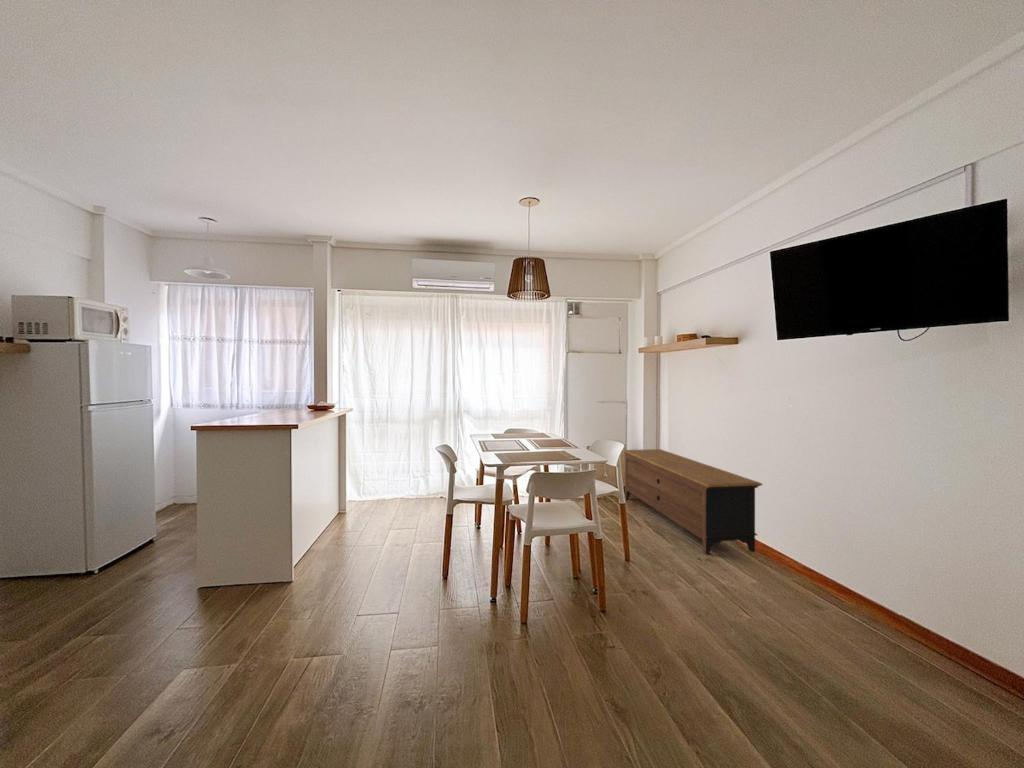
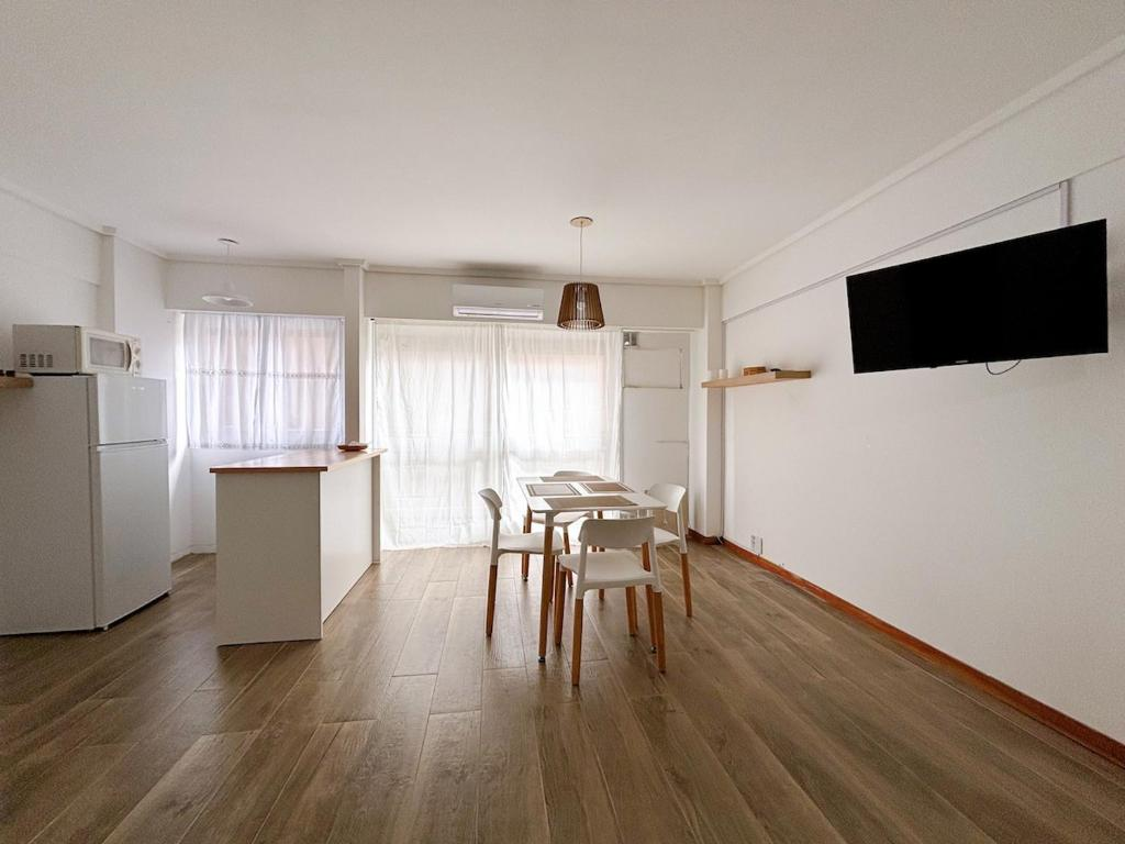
- tv stand (679, 491)
